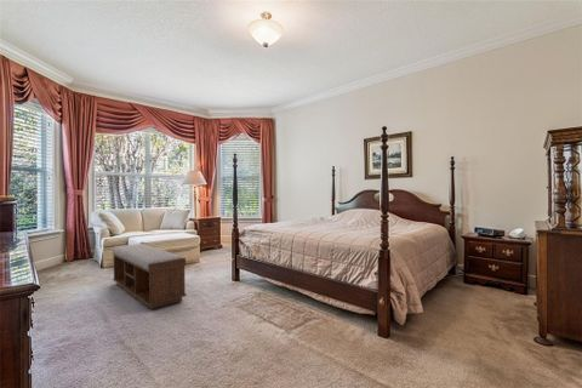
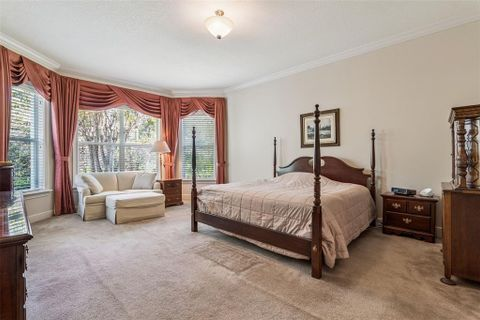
- bench (144, 270)
